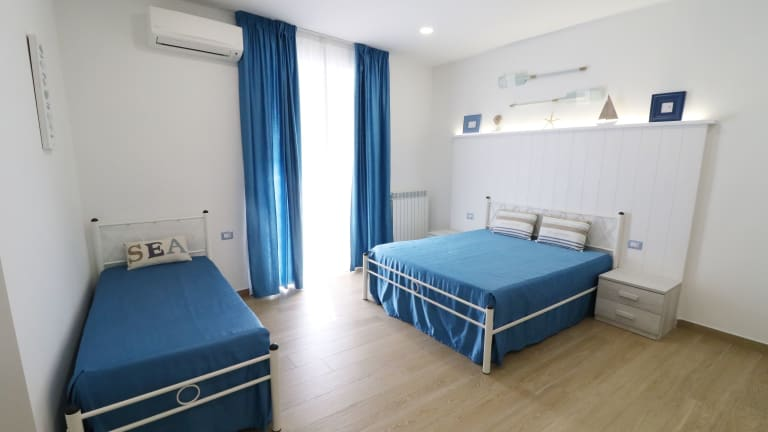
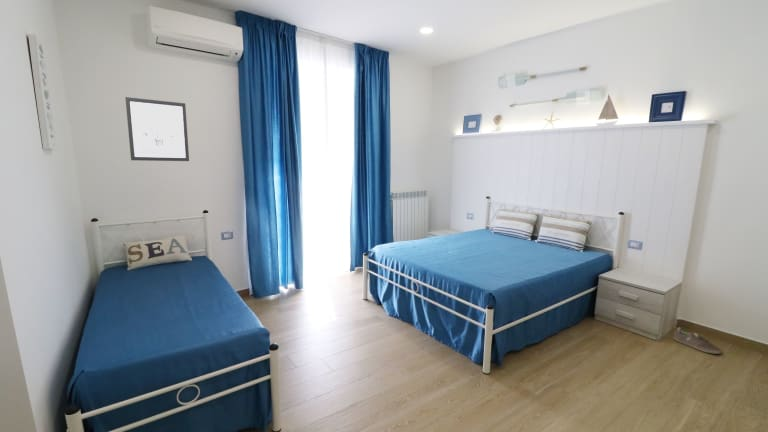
+ sneaker (696, 340)
+ wall art (159, 130)
